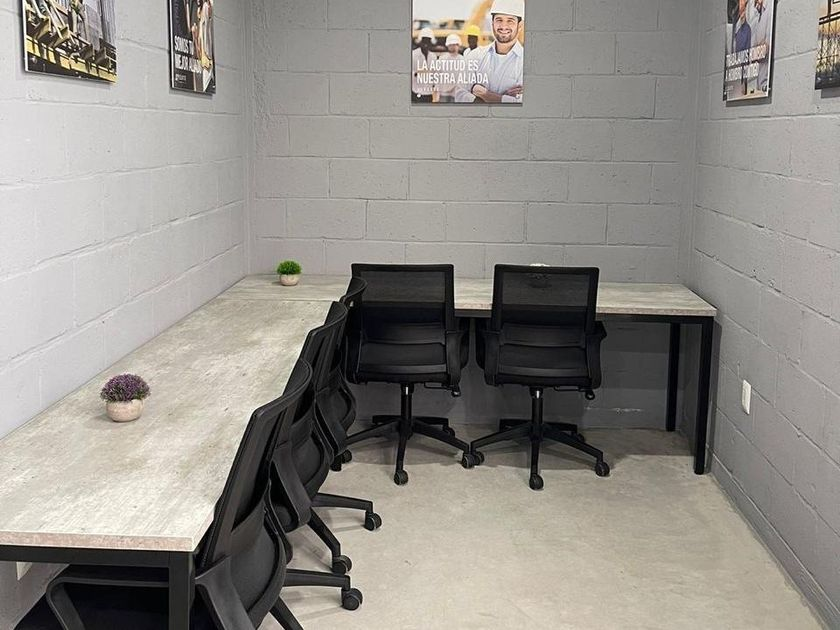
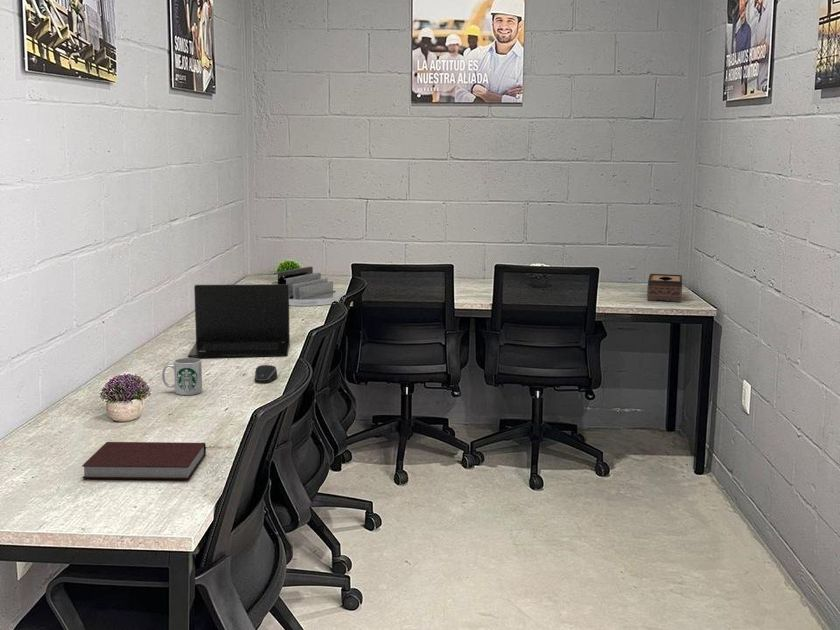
+ tissue box (665, 287)
+ computer mouse (265, 372)
+ notebook (146, 459)
+ mug (181, 376)
+ desk organizer (305, 285)
+ laptop (239, 319)
